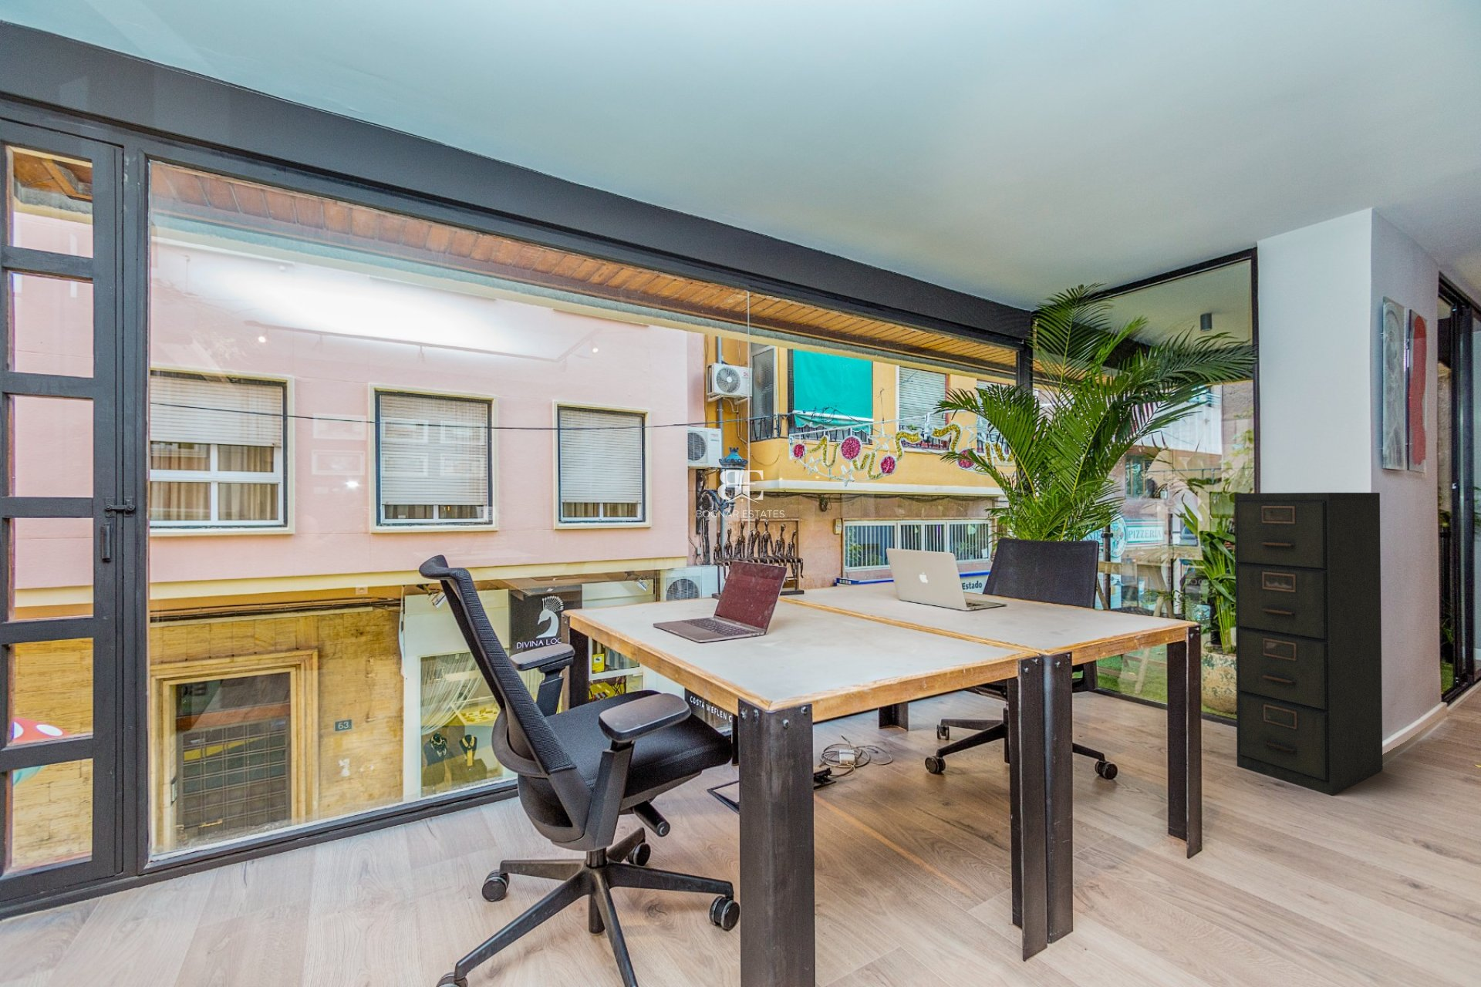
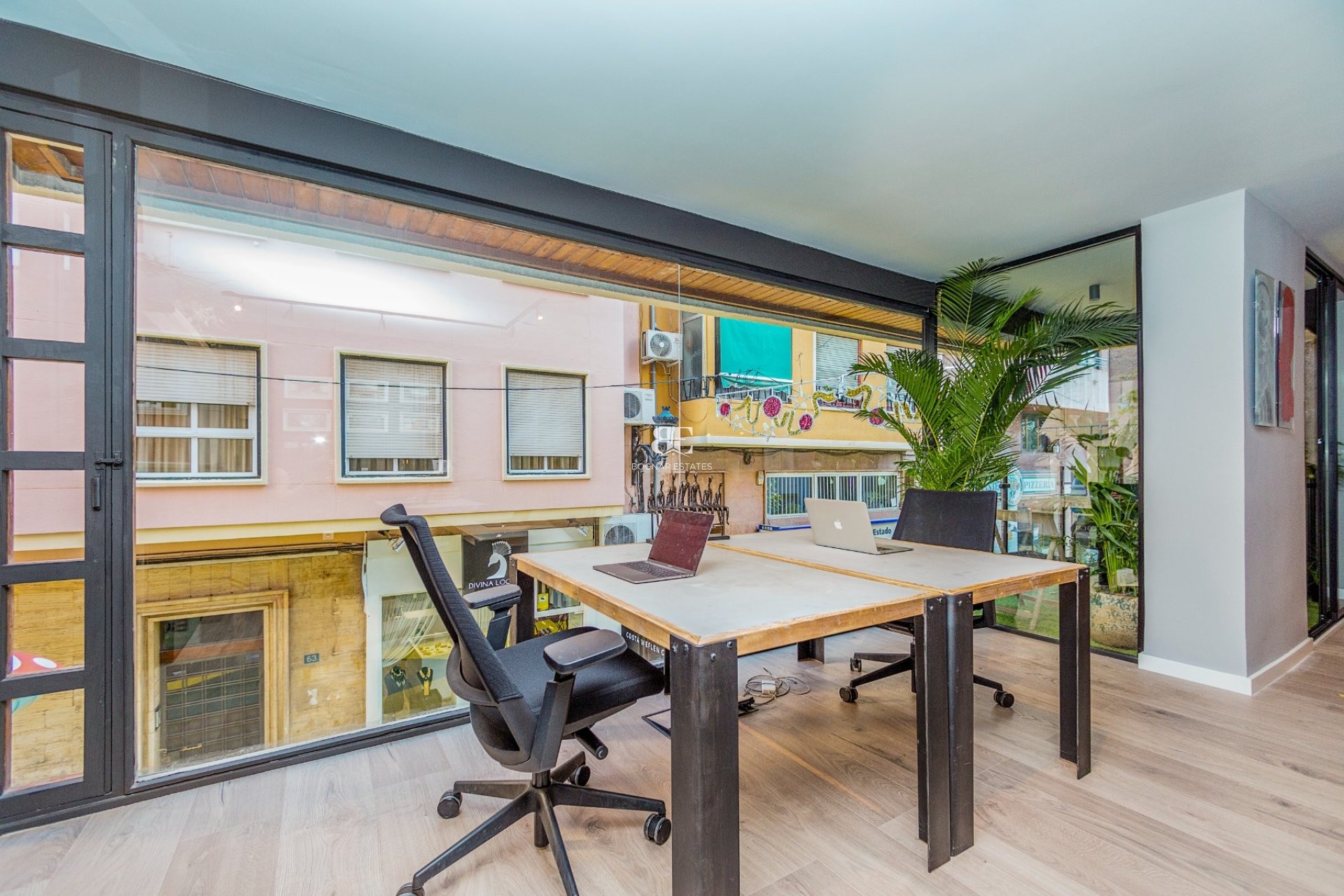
- filing cabinet (1306, 630)
